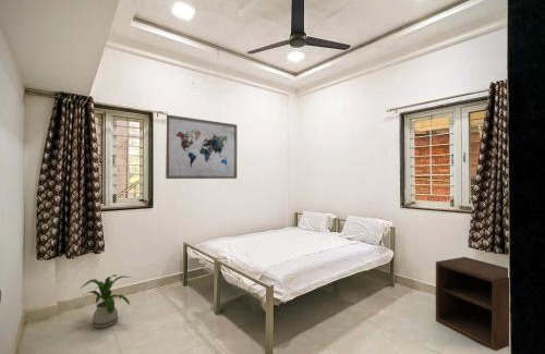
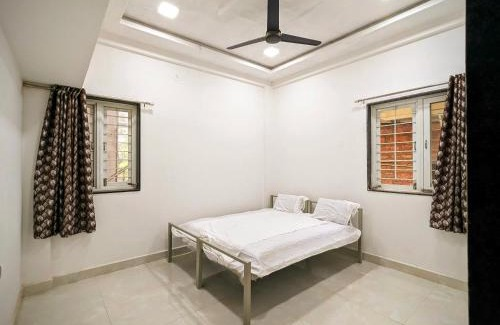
- house plant (106, 295)
- nightstand (477, 297)
- wall art (204, 149)
